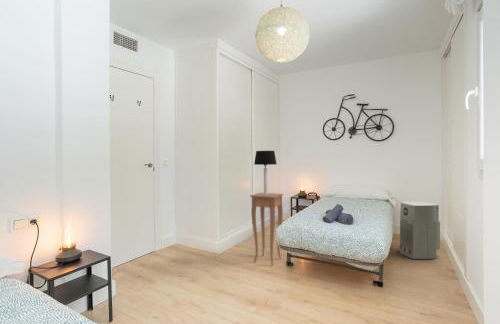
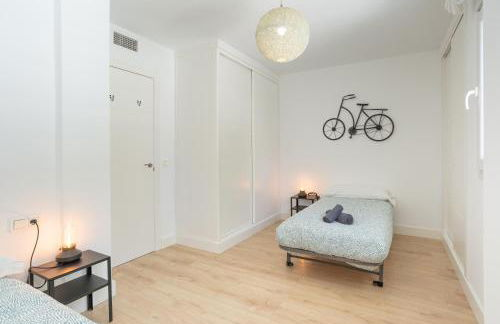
- air purifier (419, 229)
- table lamp (265, 172)
- side table (264, 227)
